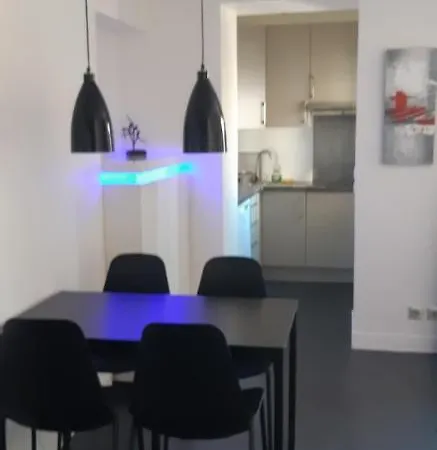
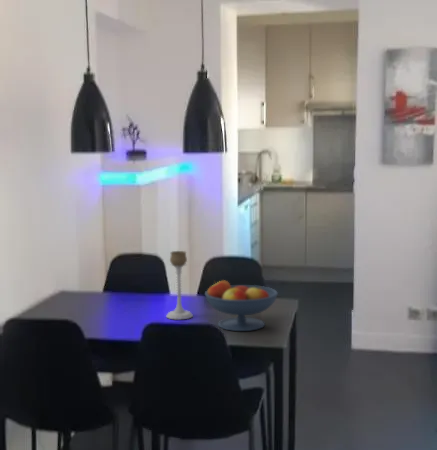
+ candle holder (178, 284)
+ fruit bowl (241, 302)
